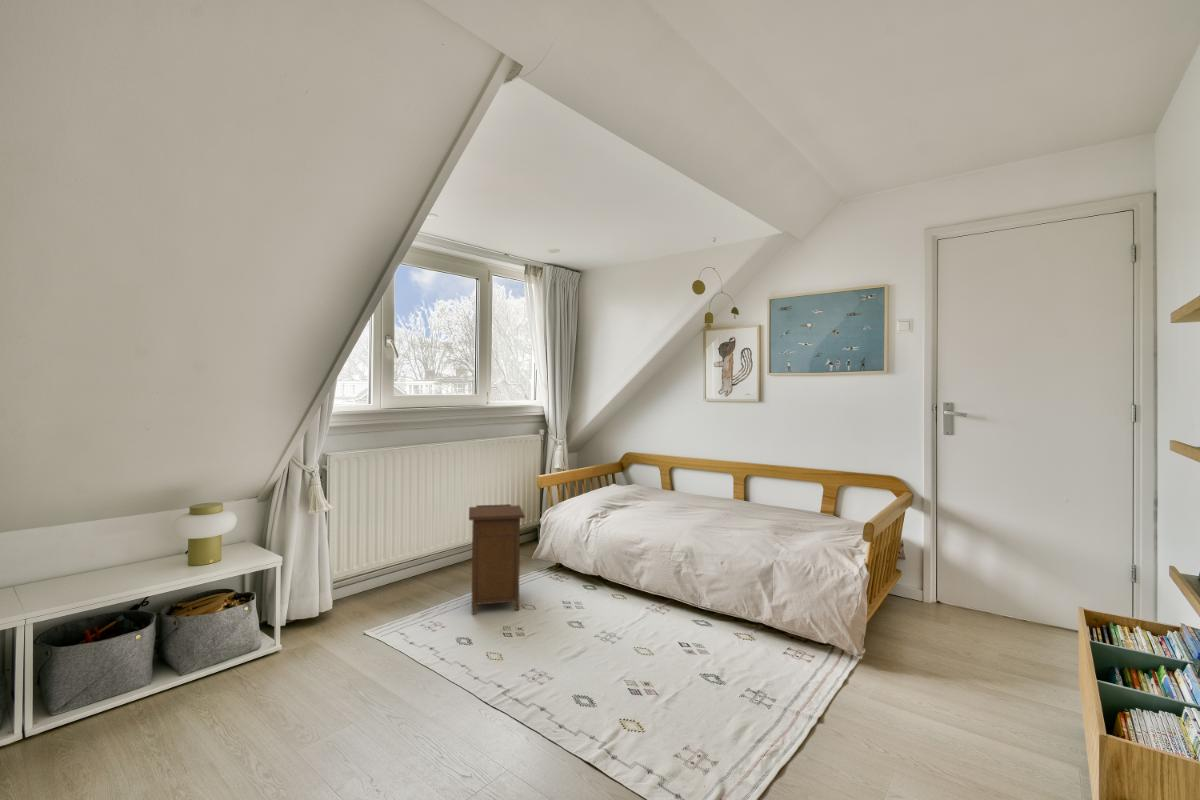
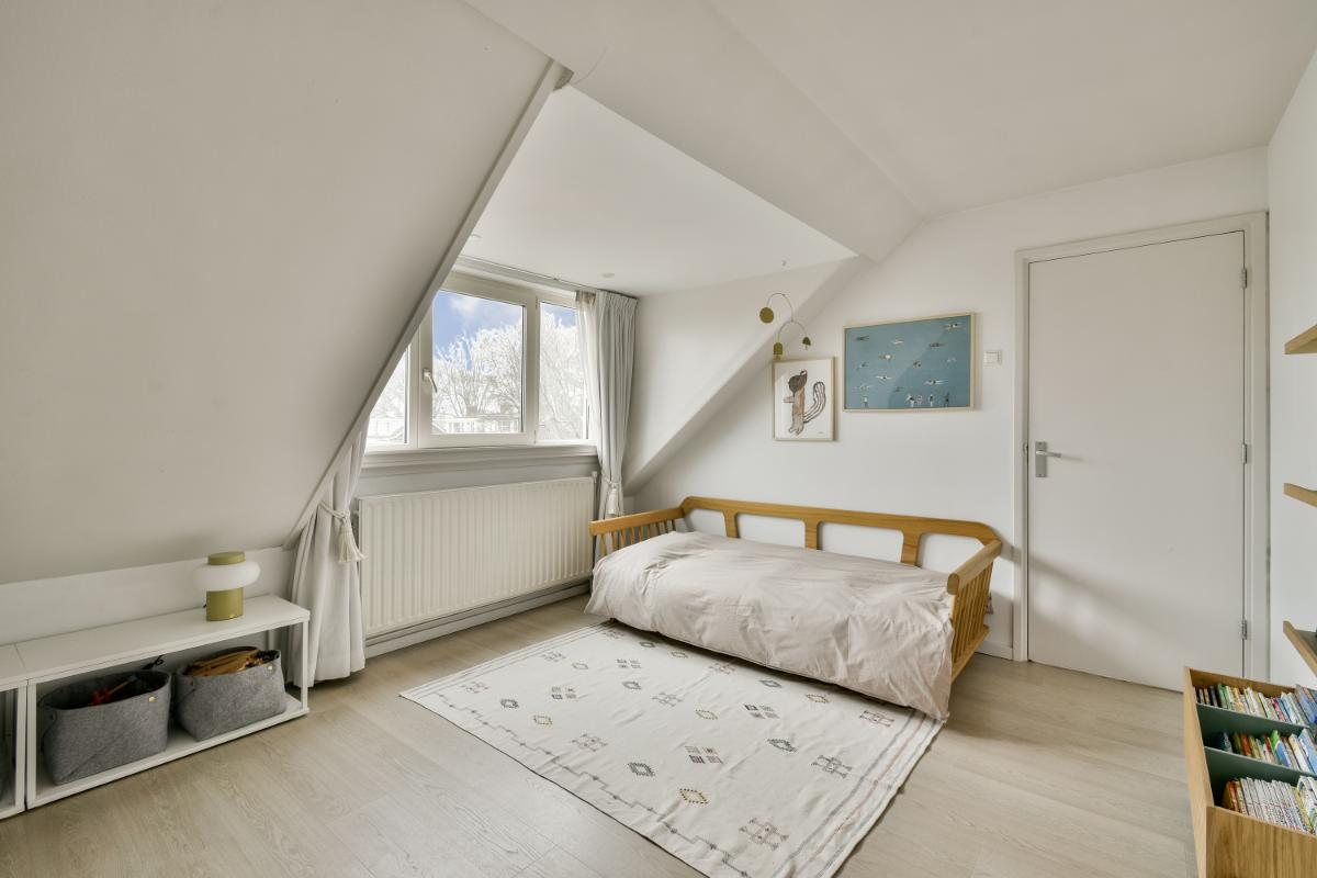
- nightstand (494, 553)
